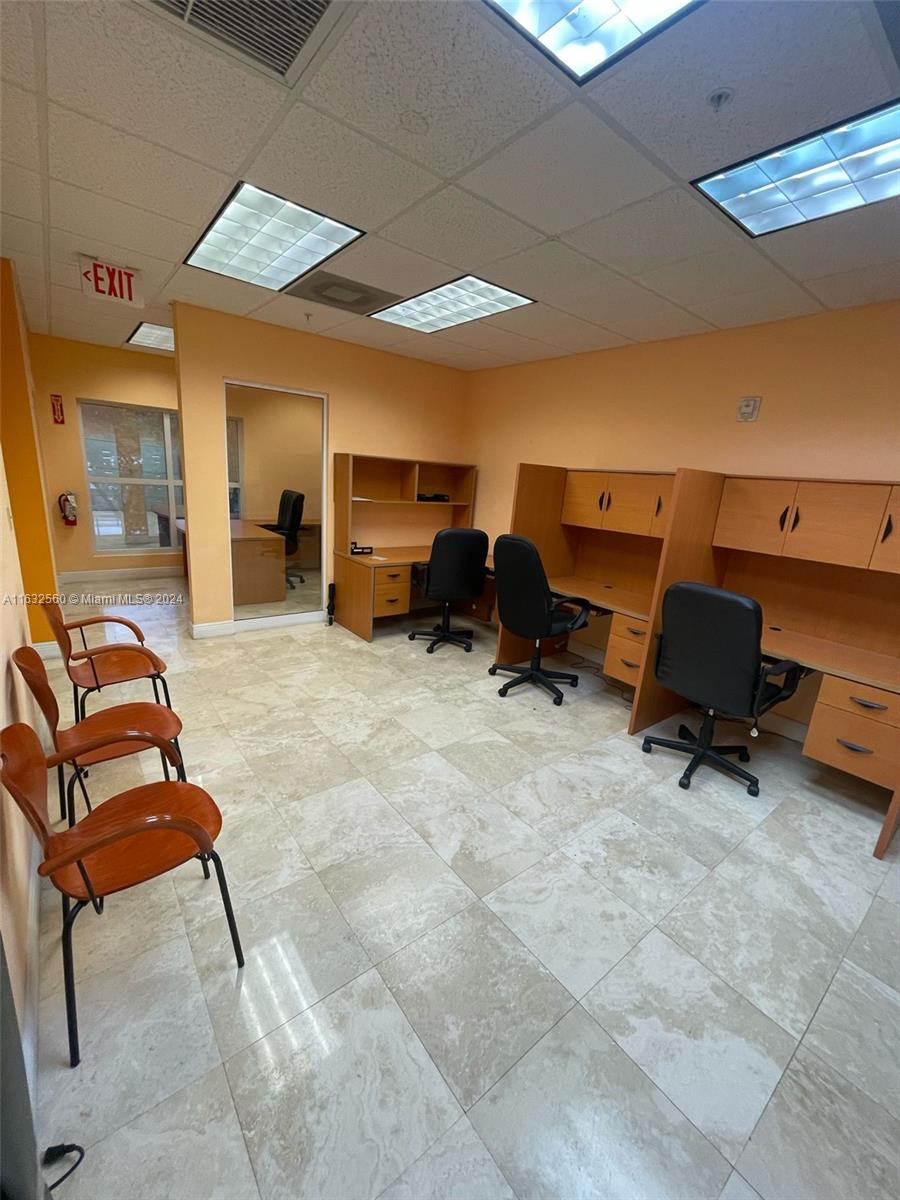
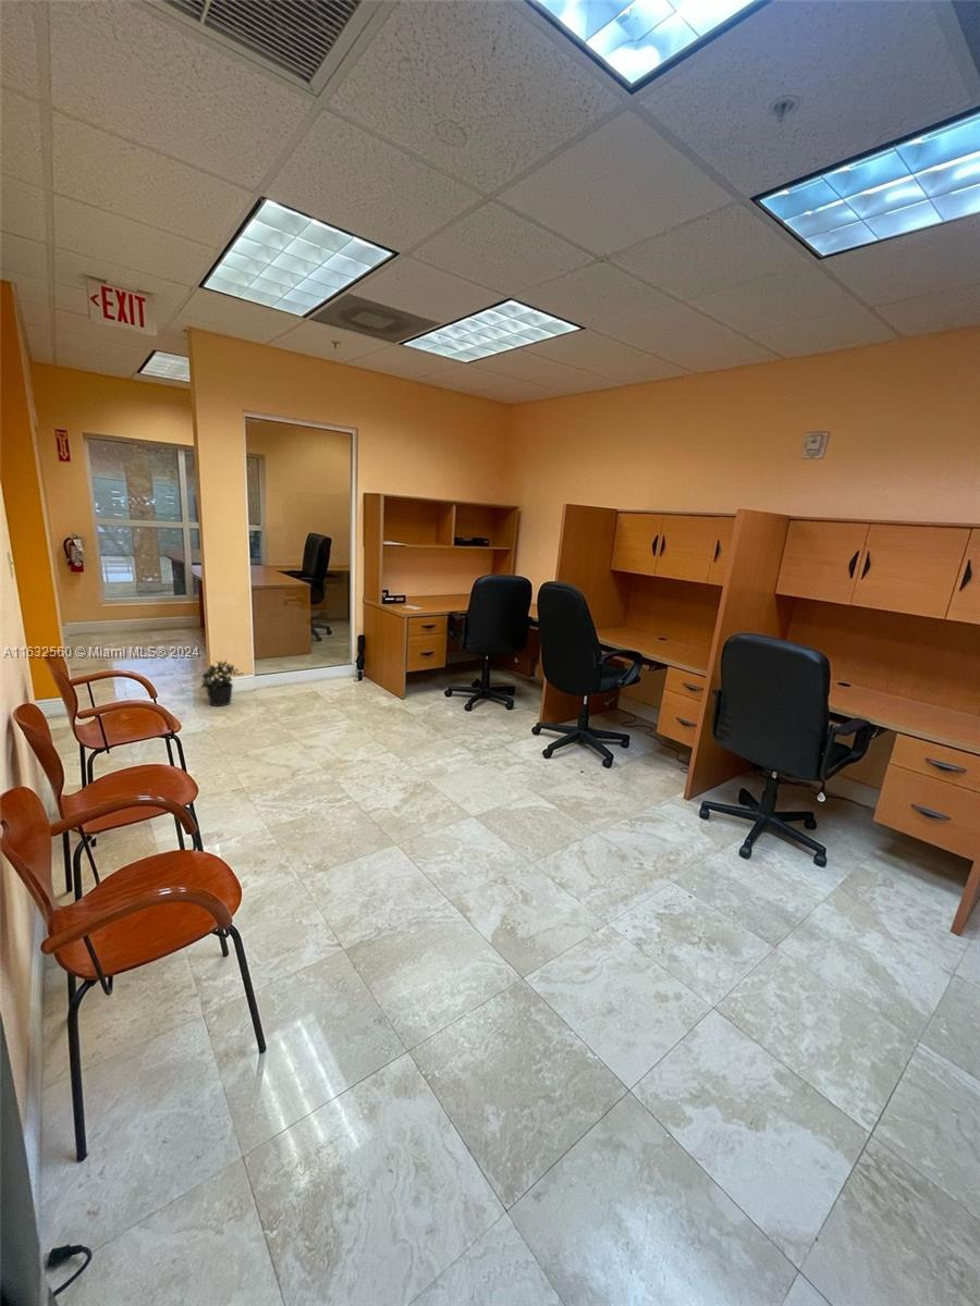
+ potted plant (221, 681)
